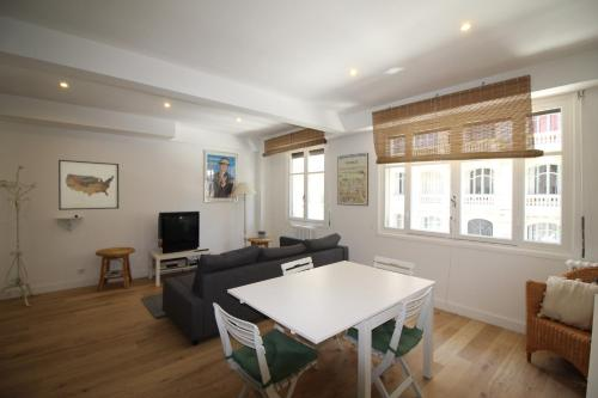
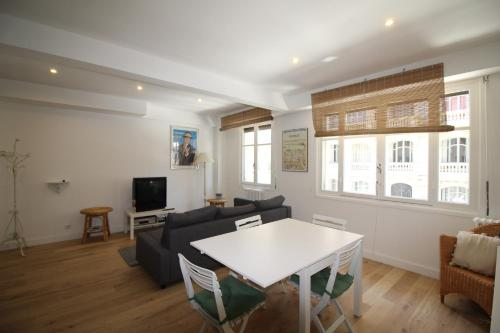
- wall art (90, 185)
